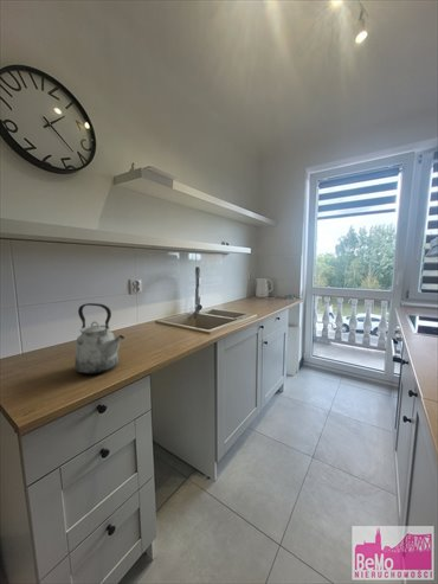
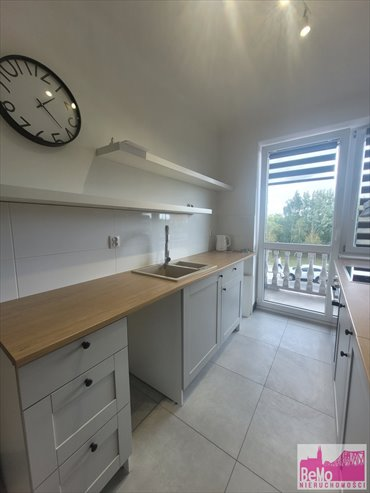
- kettle (101, 336)
